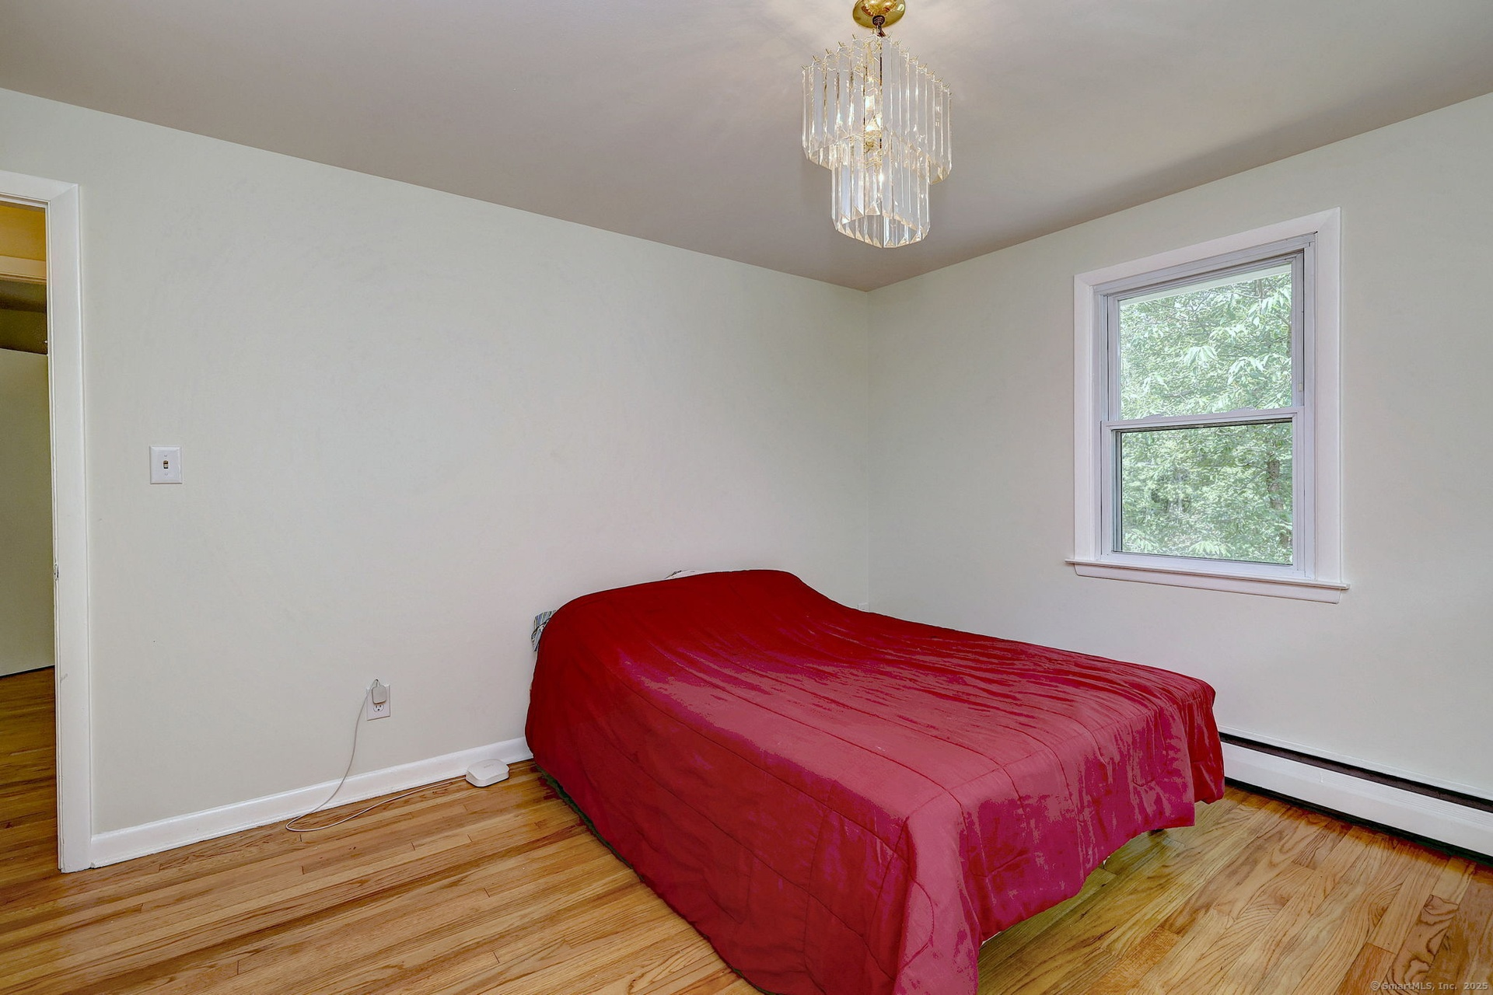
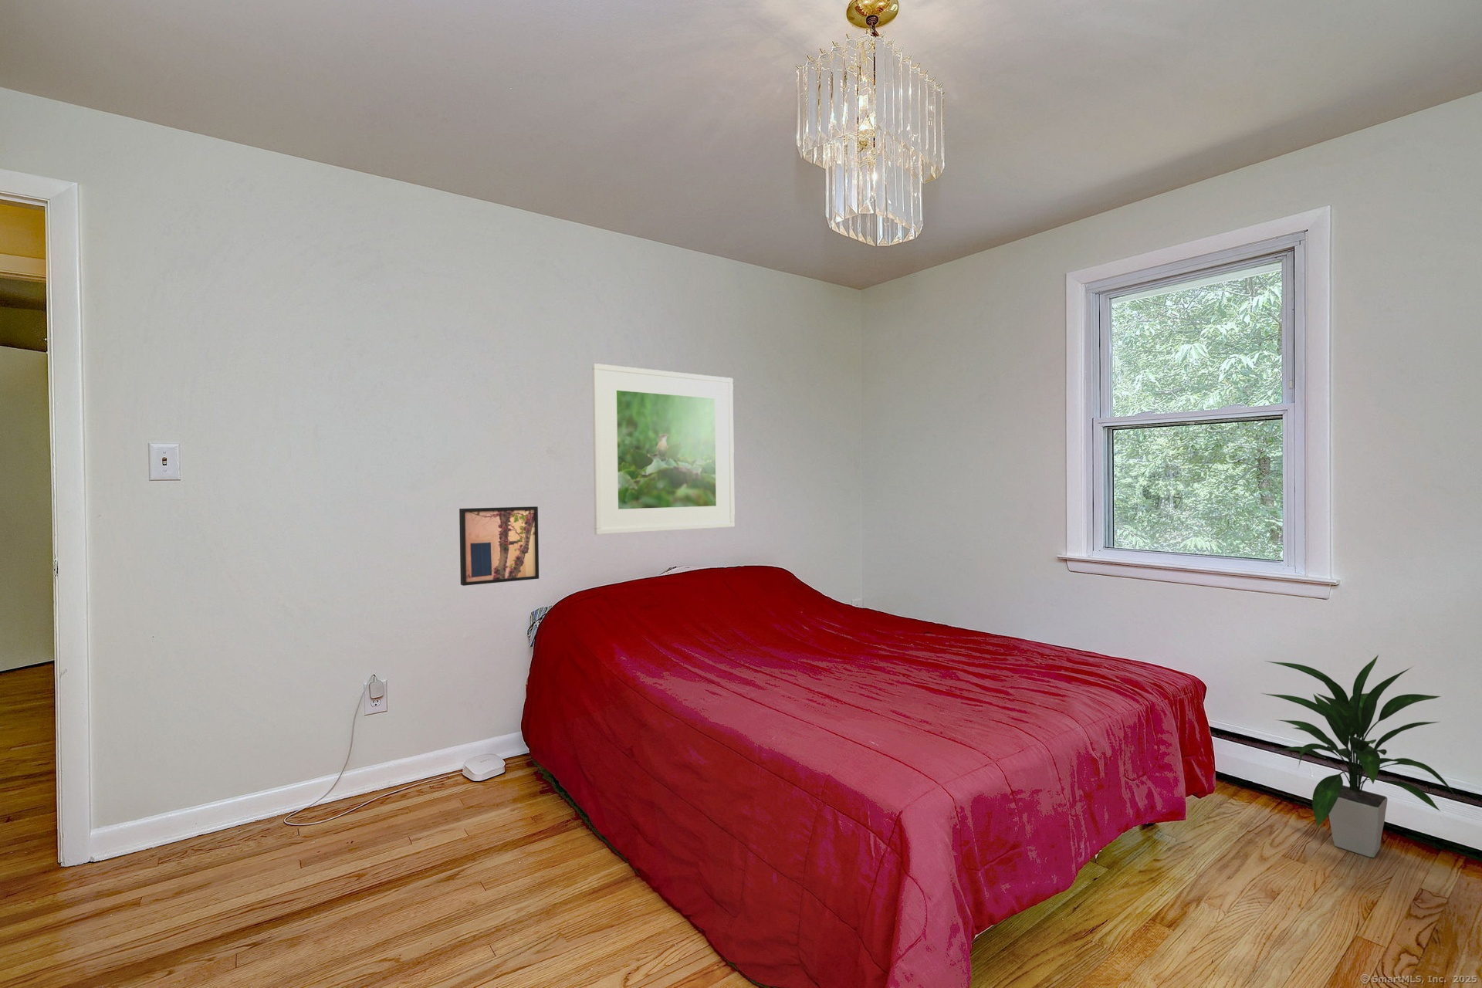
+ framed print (668, 451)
+ indoor plant (1350, 750)
+ wall art (501, 544)
